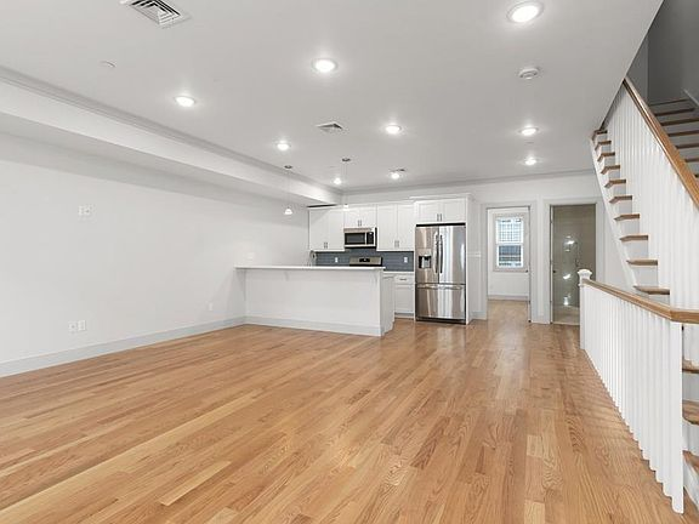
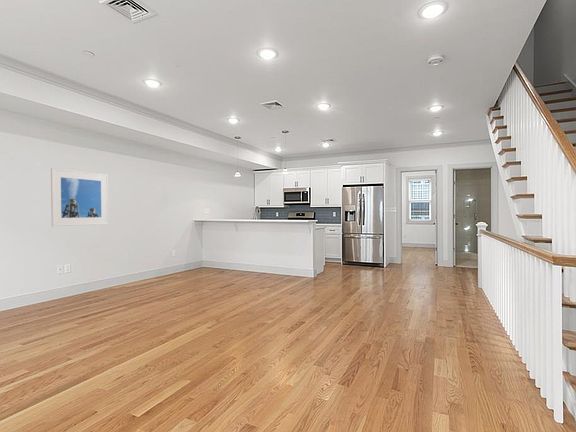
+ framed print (82, 198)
